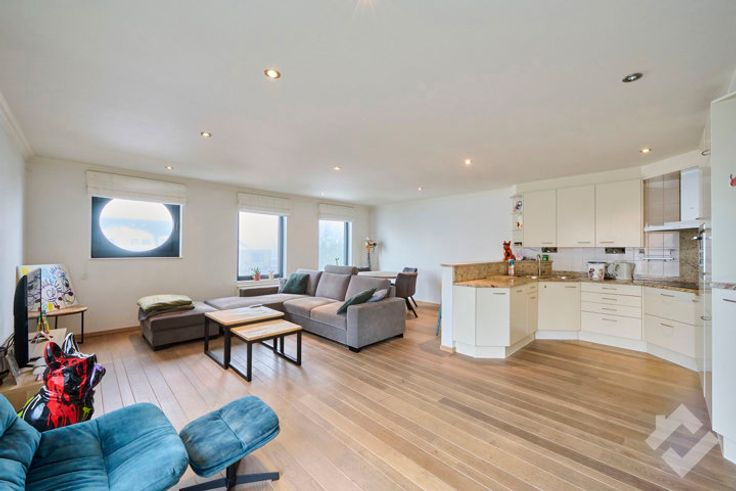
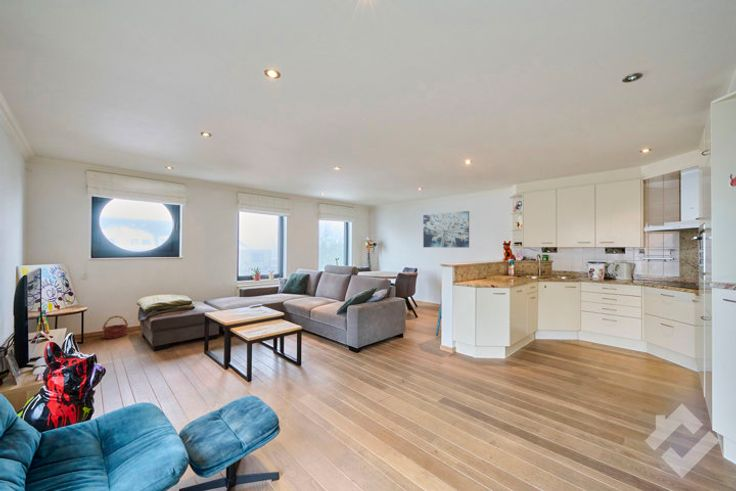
+ wall art (444, 230)
+ basket (115, 325)
